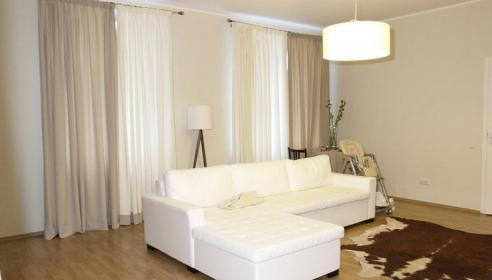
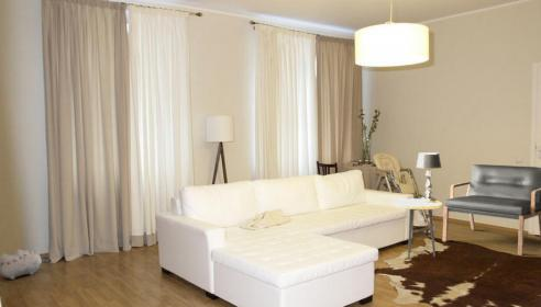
+ table lamp (428, 177)
+ plush toy (23, 261)
+ bench (494, 204)
+ side table (411, 228)
